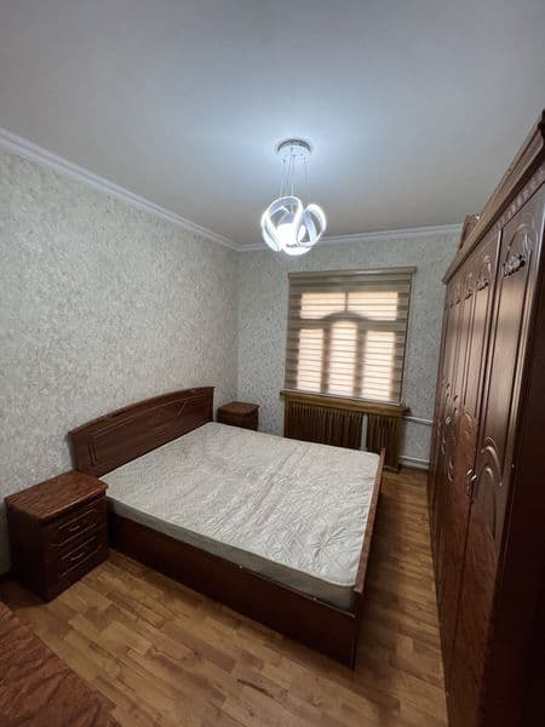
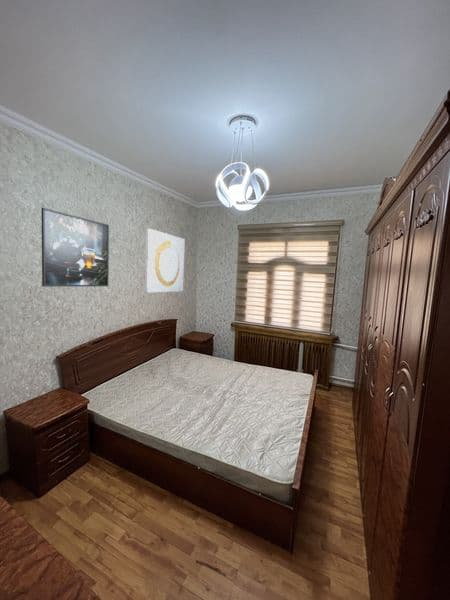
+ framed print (79, 252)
+ wall art (166, 263)
